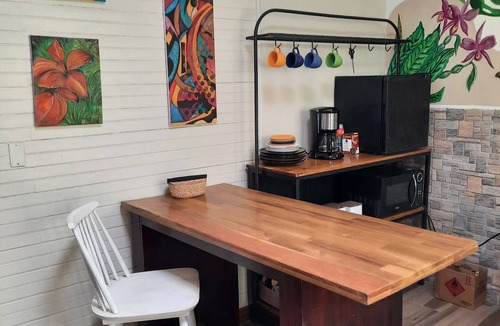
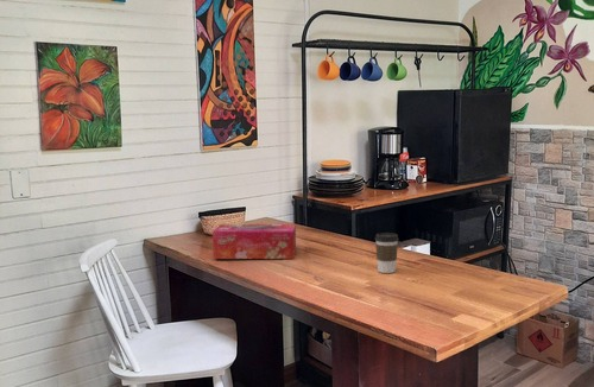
+ coffee cup (386, 253)
+ tissue box (255, 241)
